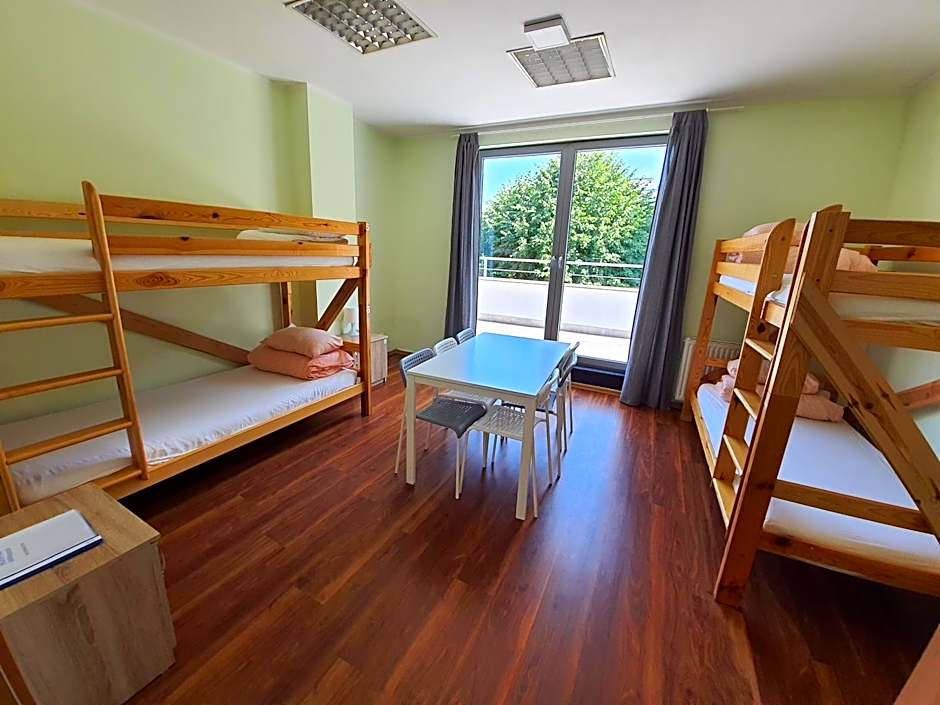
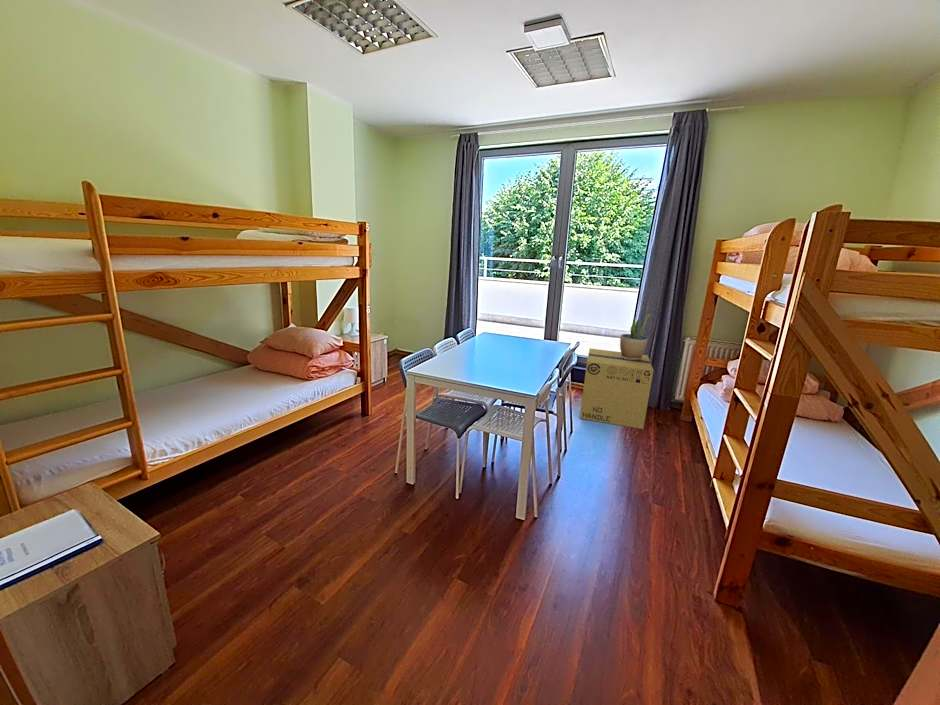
+ potted plant (634, 335)
+ cardboard box (614, 386)
